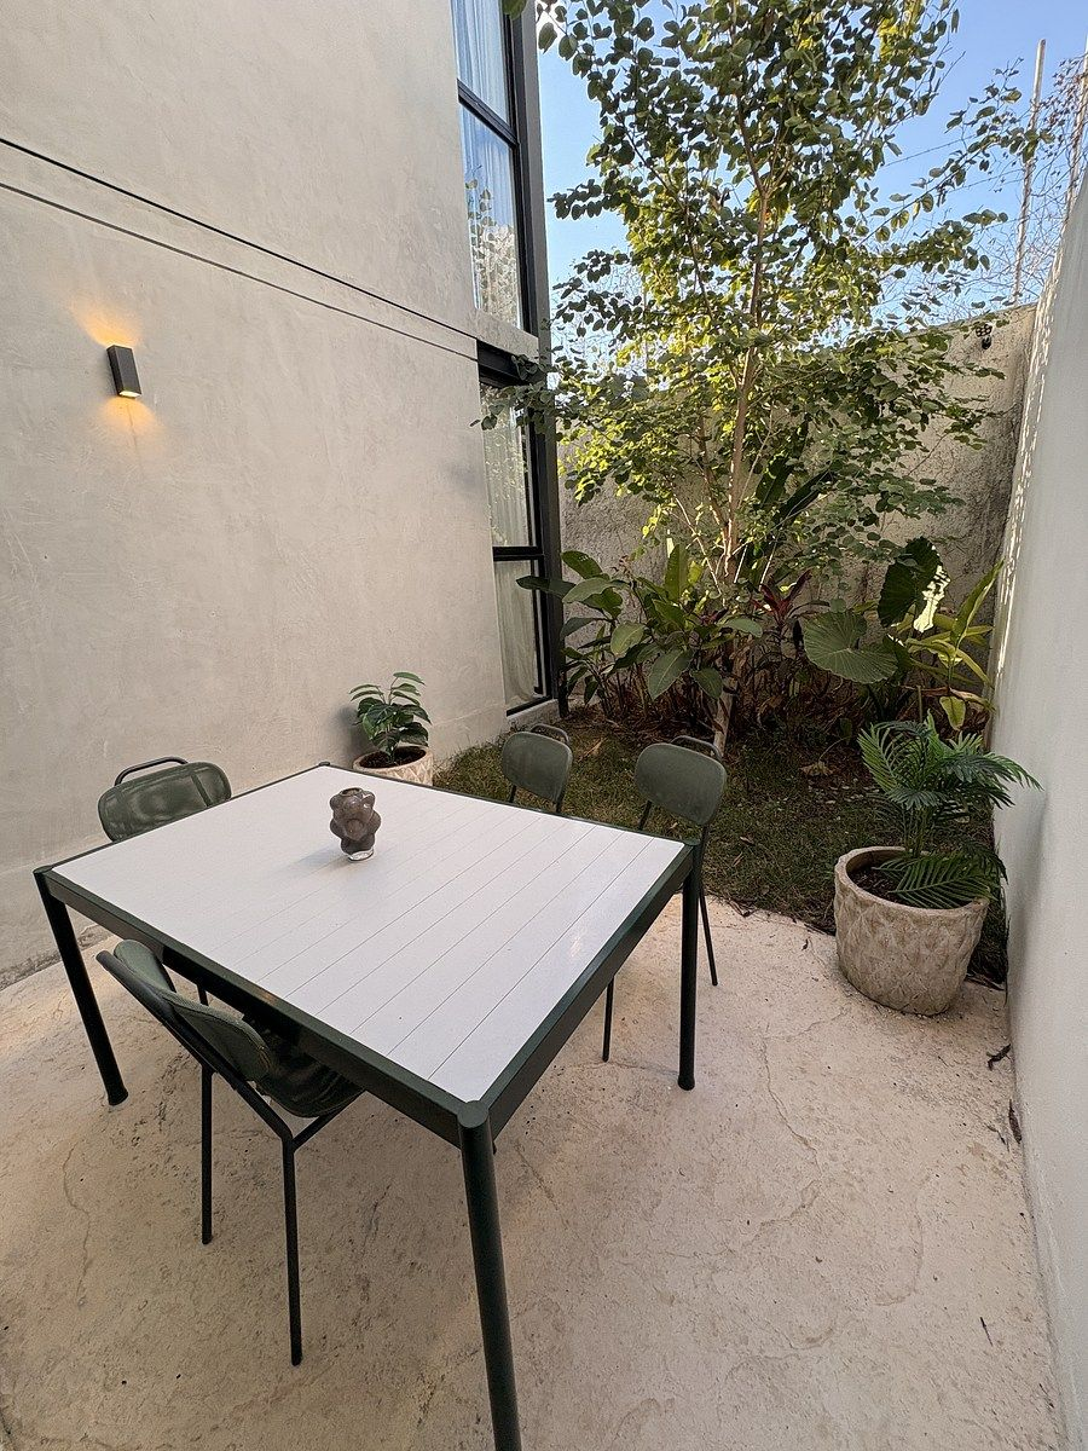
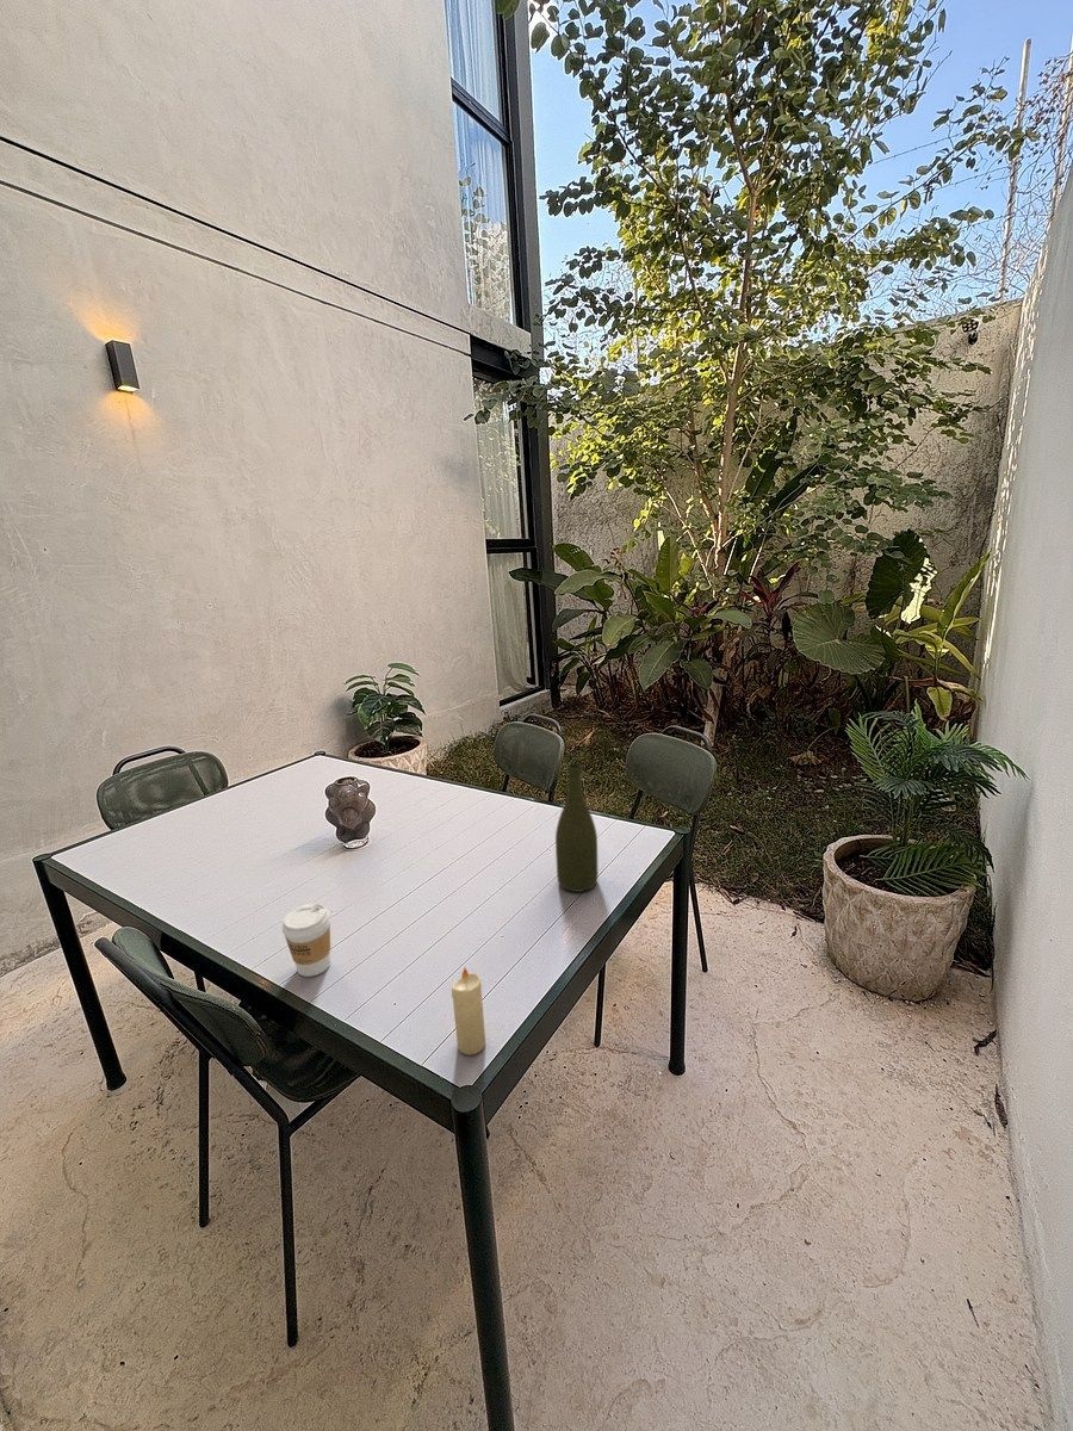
+ candle (467, 1006)
+ bottle (576, 825)
+ coffee cup (309, 940)
